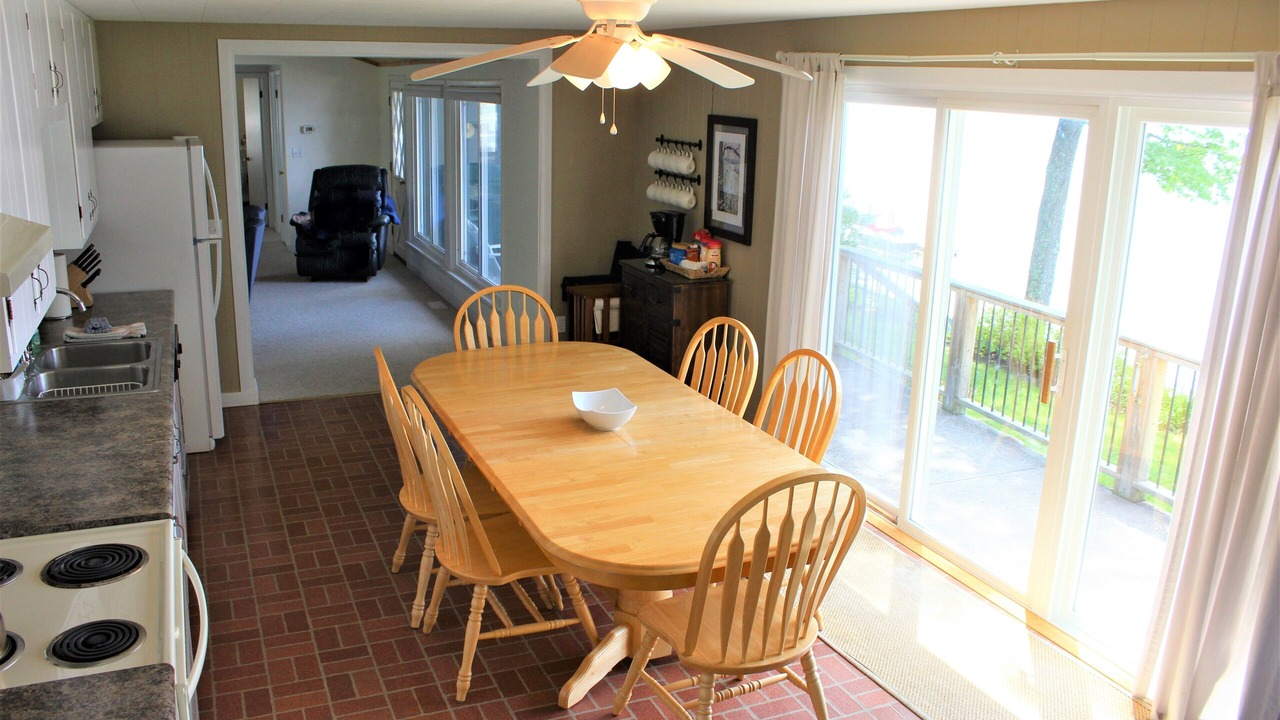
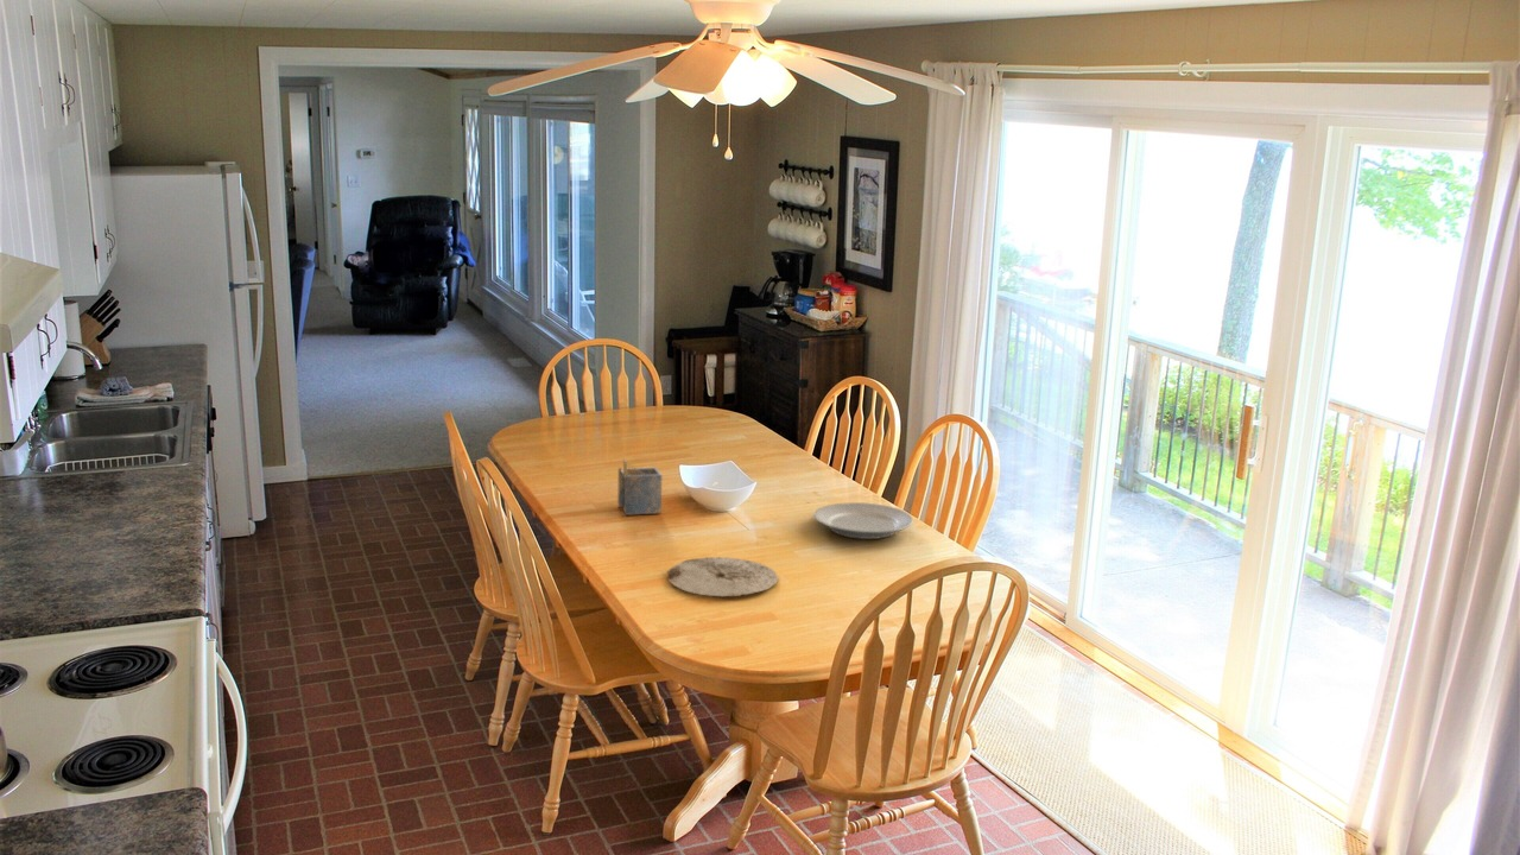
+ napkin holder (639, 483)
+ plate (862, 522)
+ plate (722, 574)
